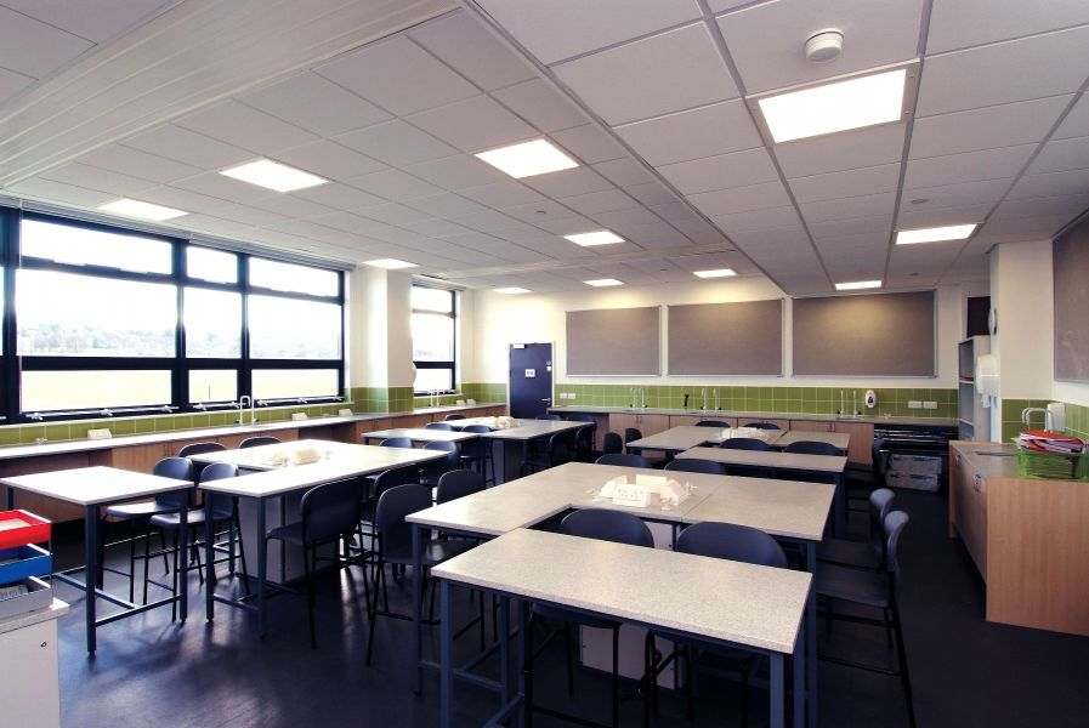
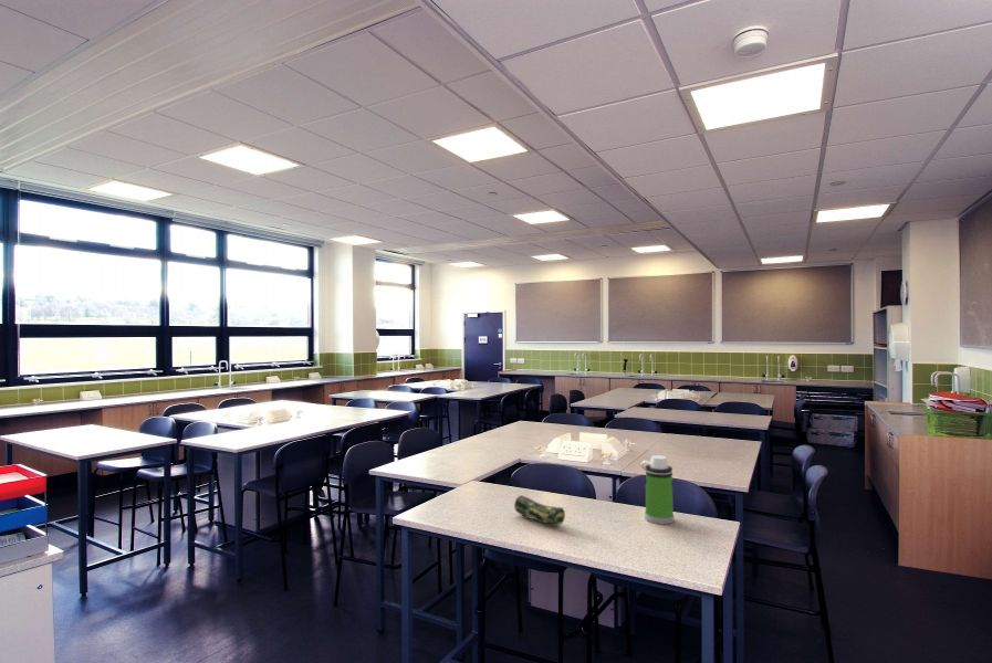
+ water bottle (658, 487)
+ pencil case (540, 511)
